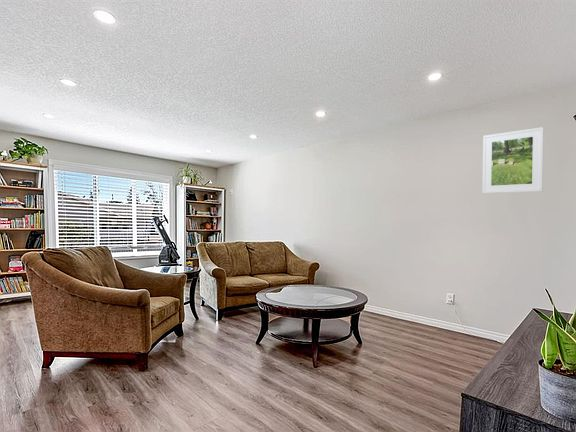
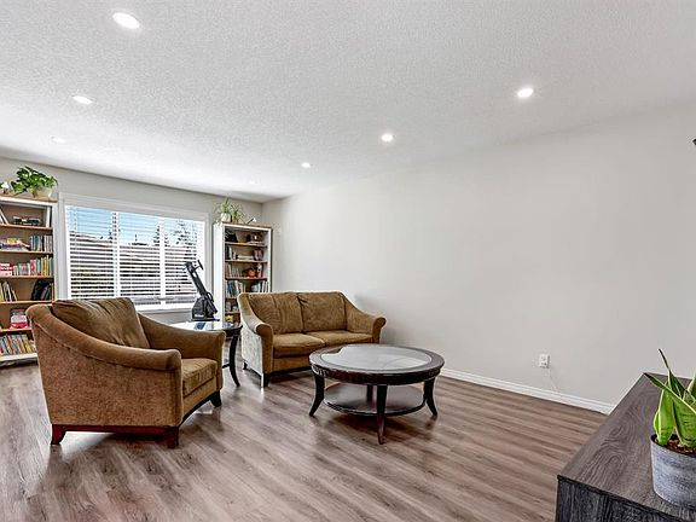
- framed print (511, 162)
